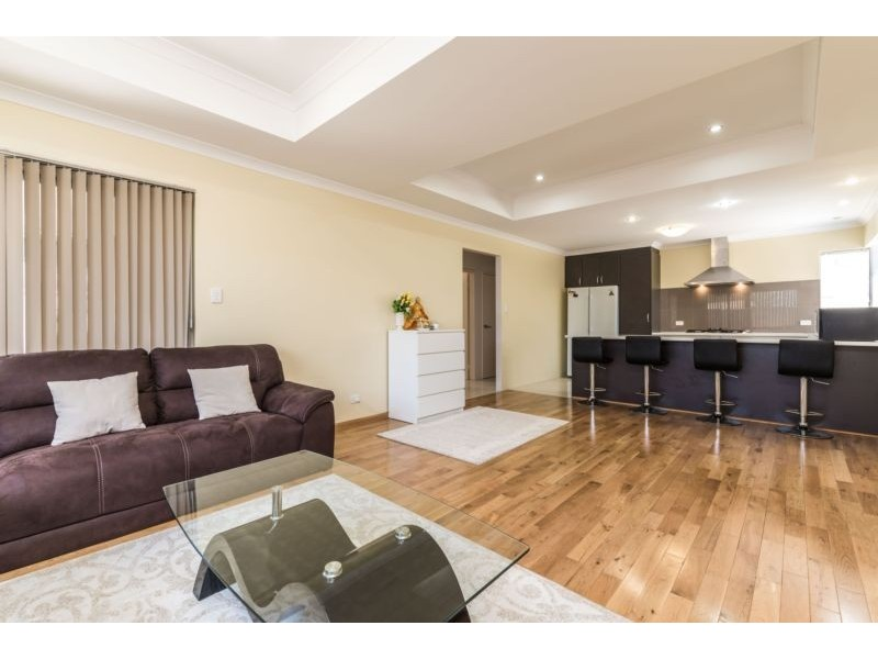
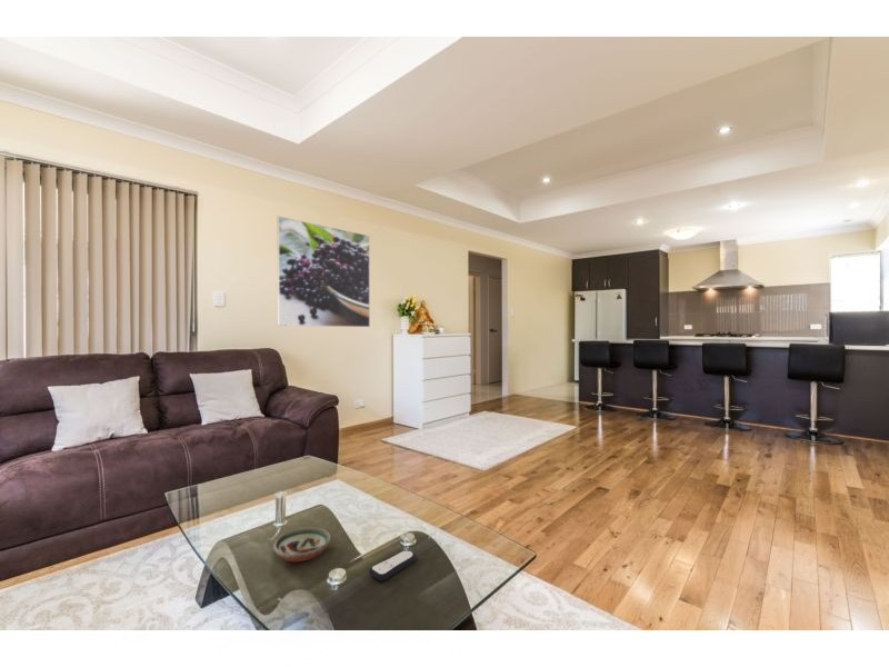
+ remote control (393, 564)
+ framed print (327, 276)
+ decorative bowl (302, 547)
